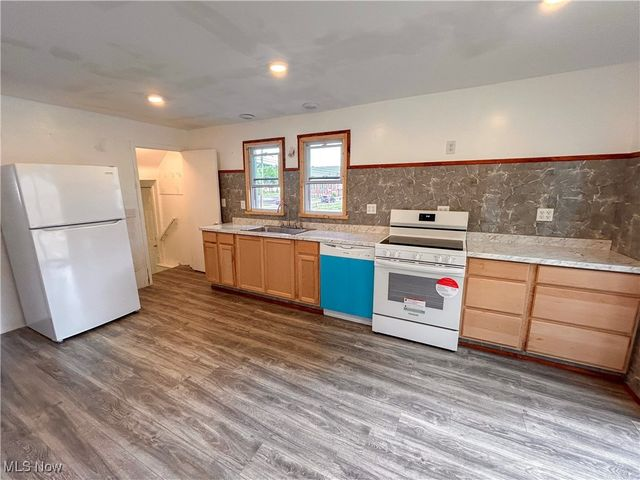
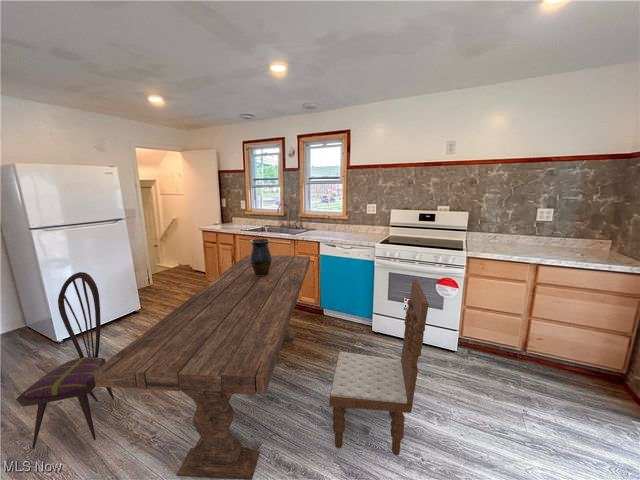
+ dining chair (374, 361)
+ dining table (253, 334)
+ dining chair (77, 351)
+ vase (260, 257)
